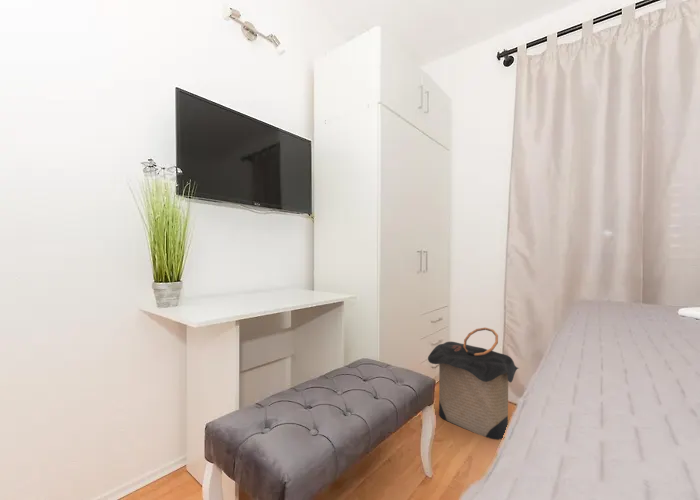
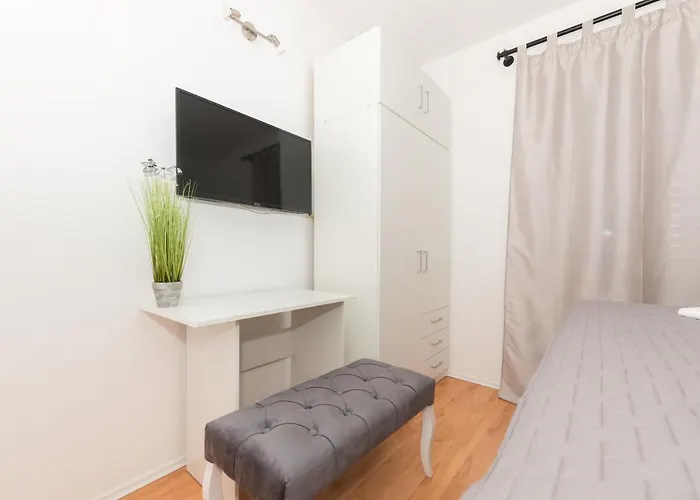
- laundry hamper (469, 375)
